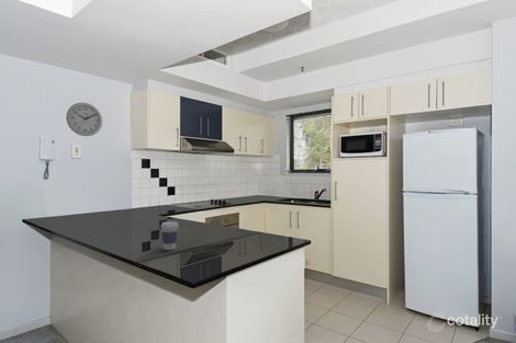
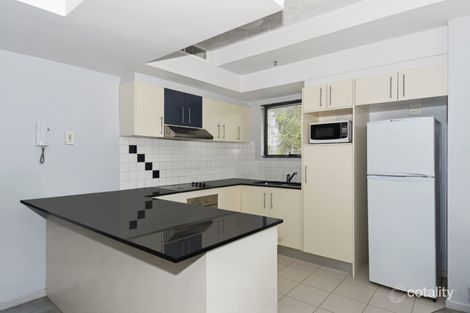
- wall clock (85, 118)
- coffee cup (169, 236)
